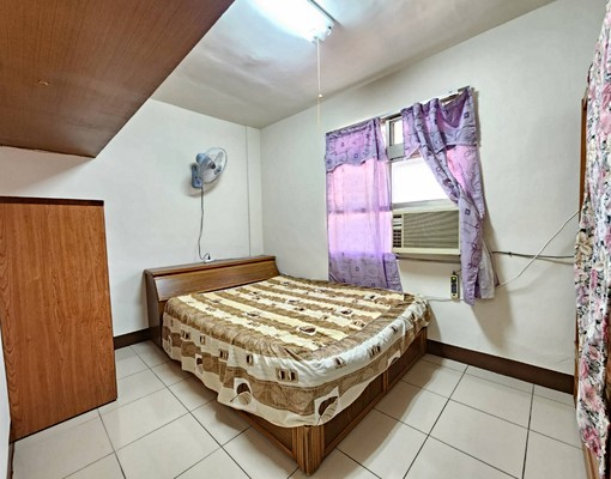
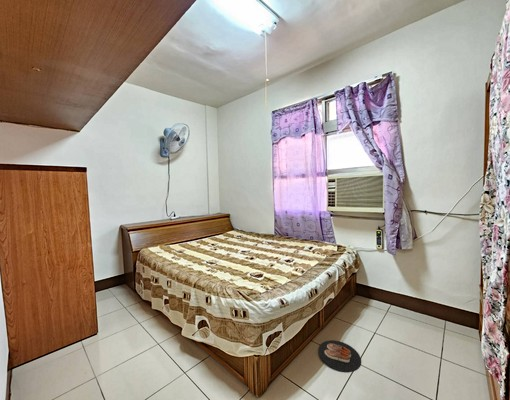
+ slippers (338, 351)
